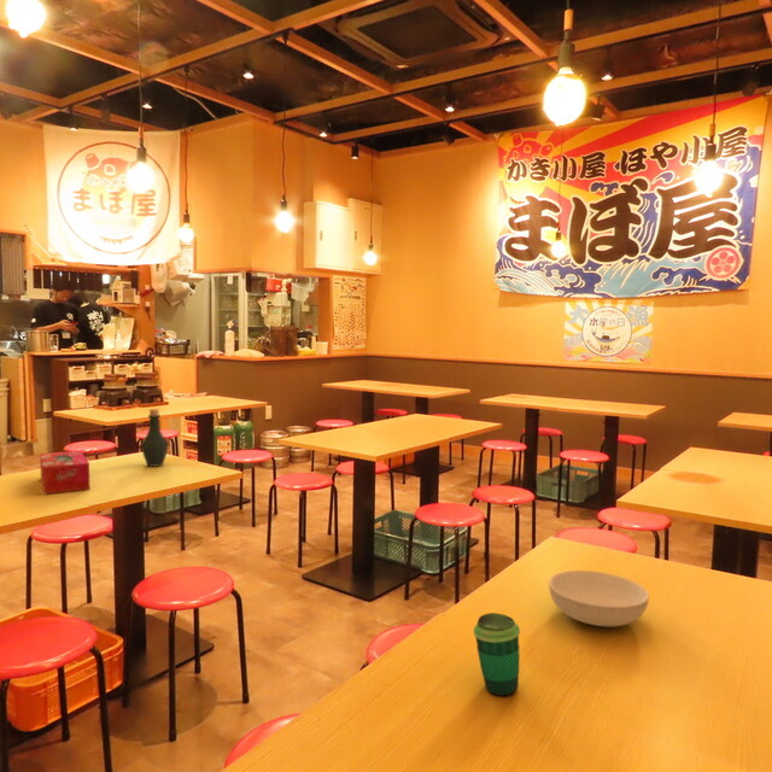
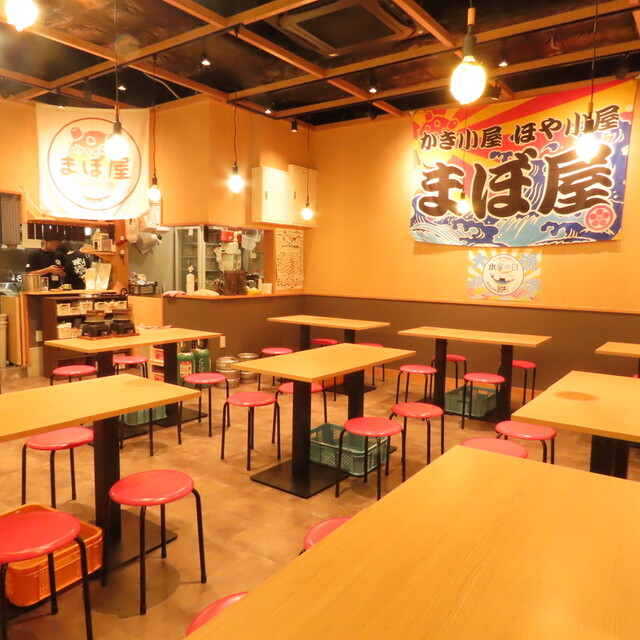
- cup (496, 653)
- tissue box (64, 470)
- bottle (154, 437)
- serving bowl (597, 601)
